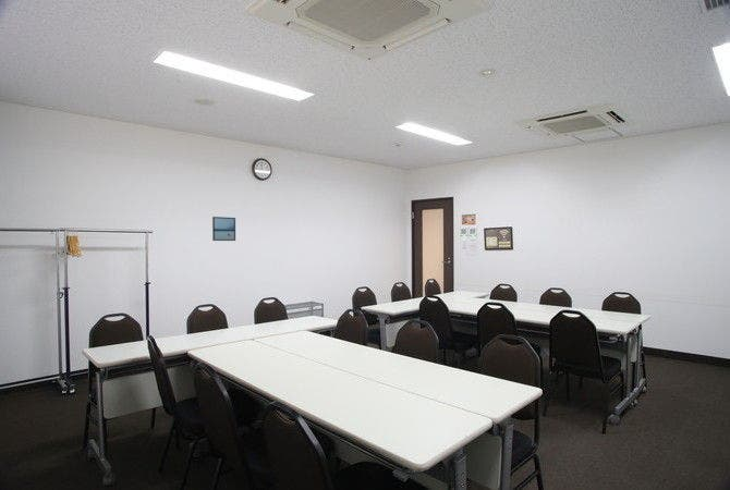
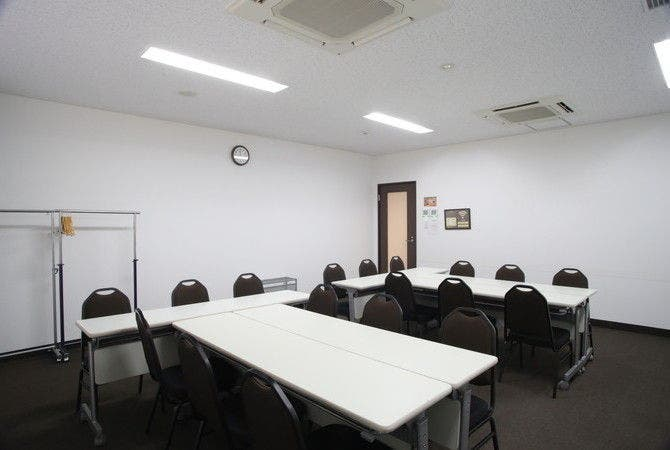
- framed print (223, 229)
